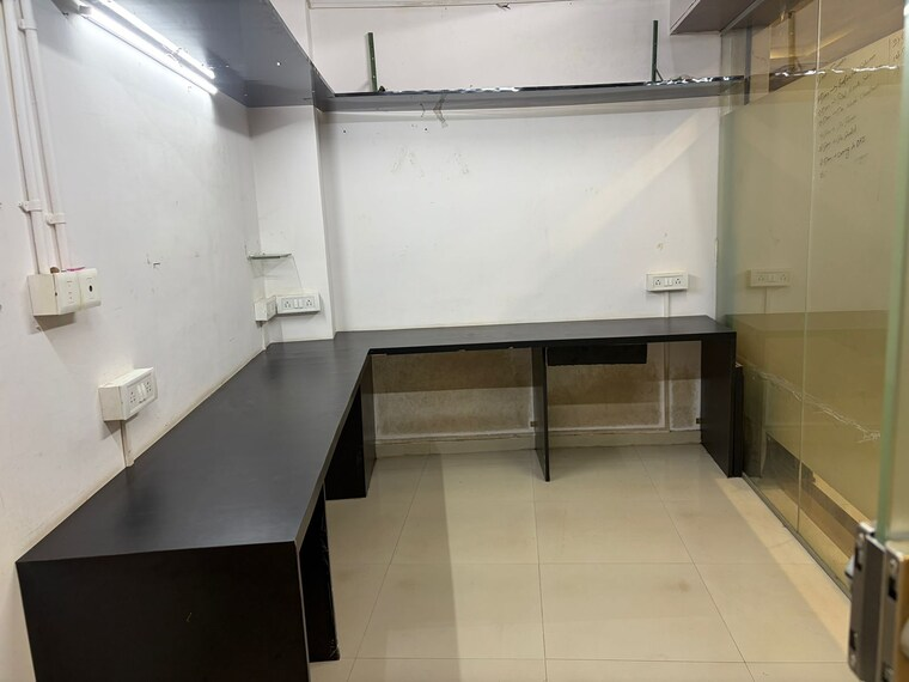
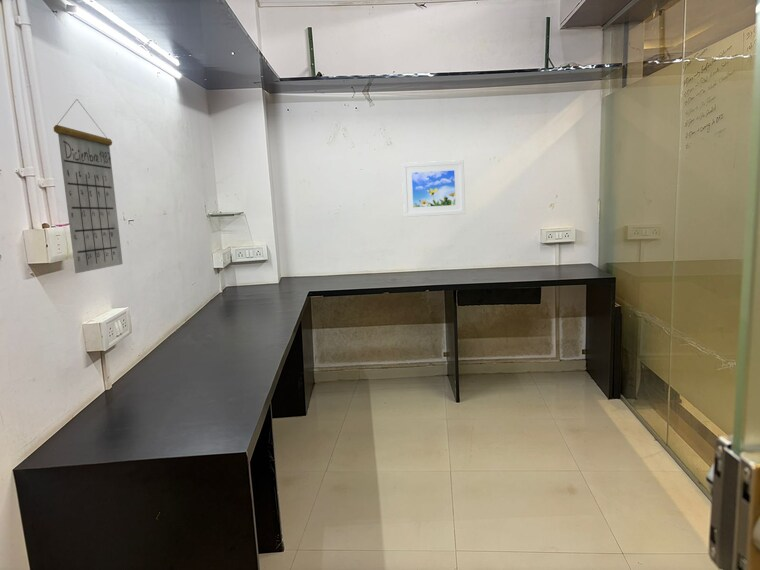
+ calendar (90, 185)
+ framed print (433, 188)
